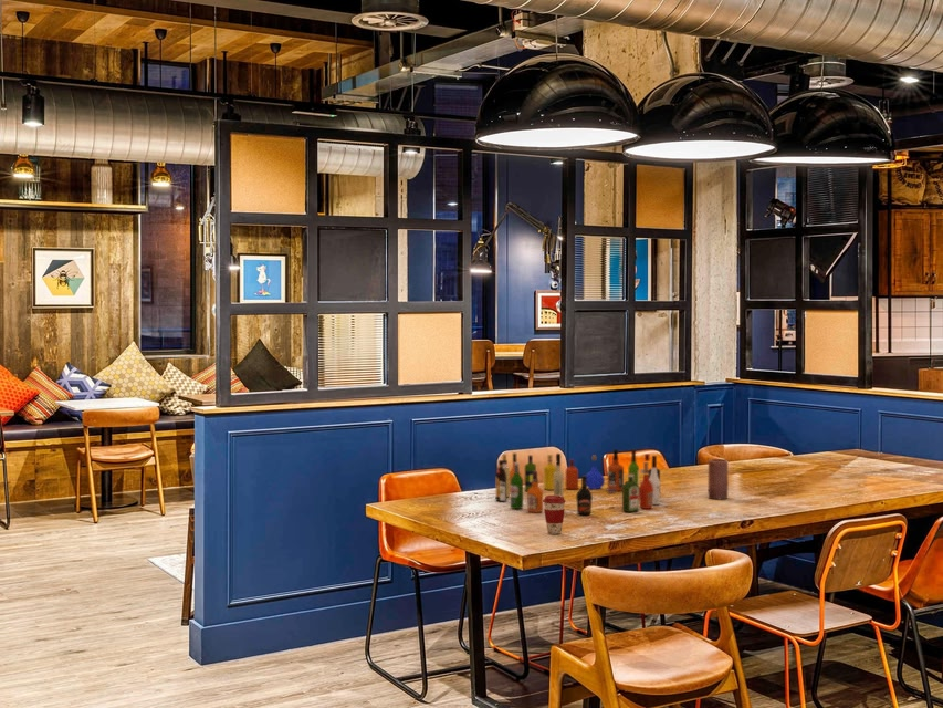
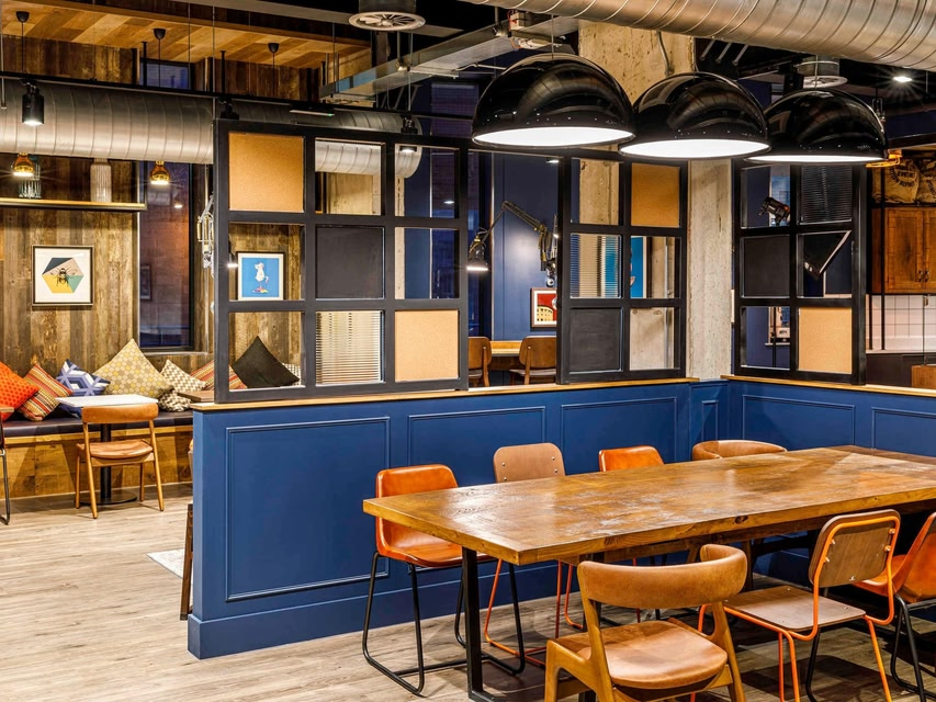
- bottle collection (577, 472)
- coffee cup (554, 514)
- candle (717, 478)
